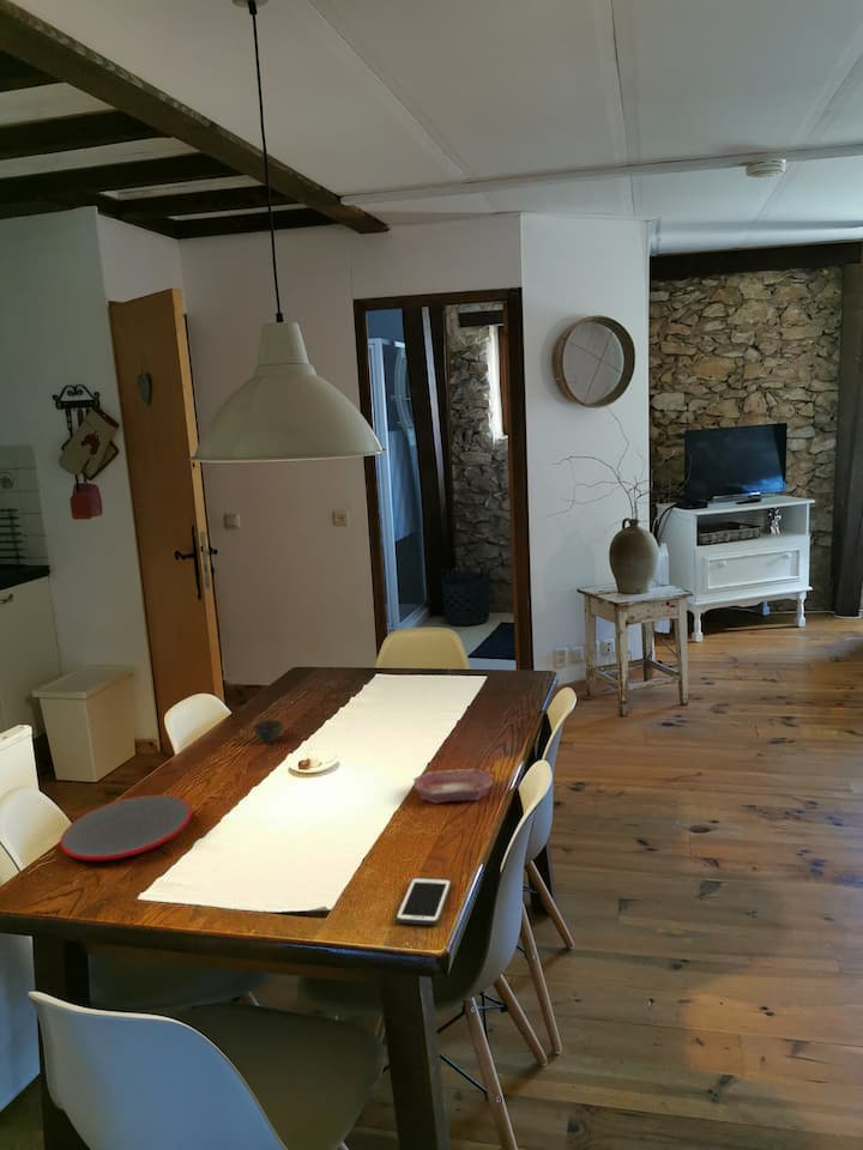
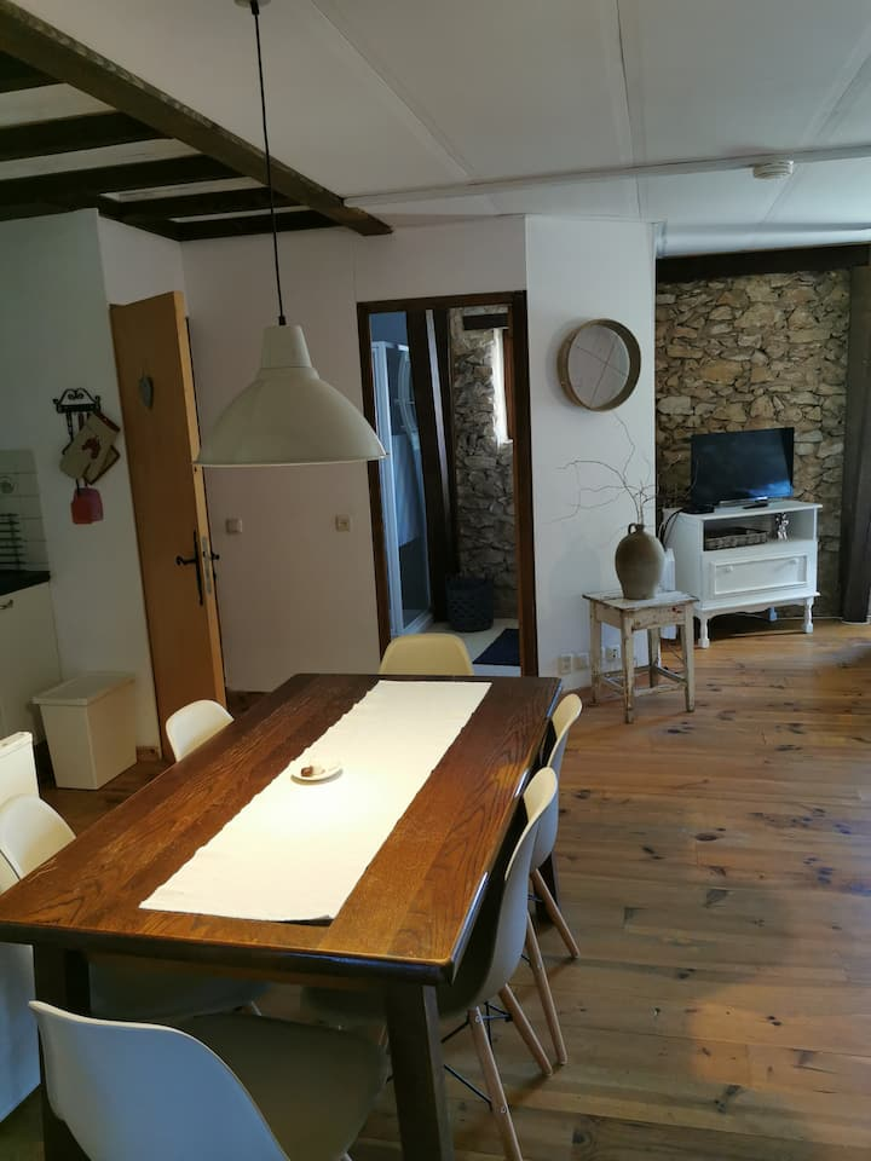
- cell phone (424, 900)
- plate (127, 828)
- cup (270, 732)
- bowl (453, 786)
